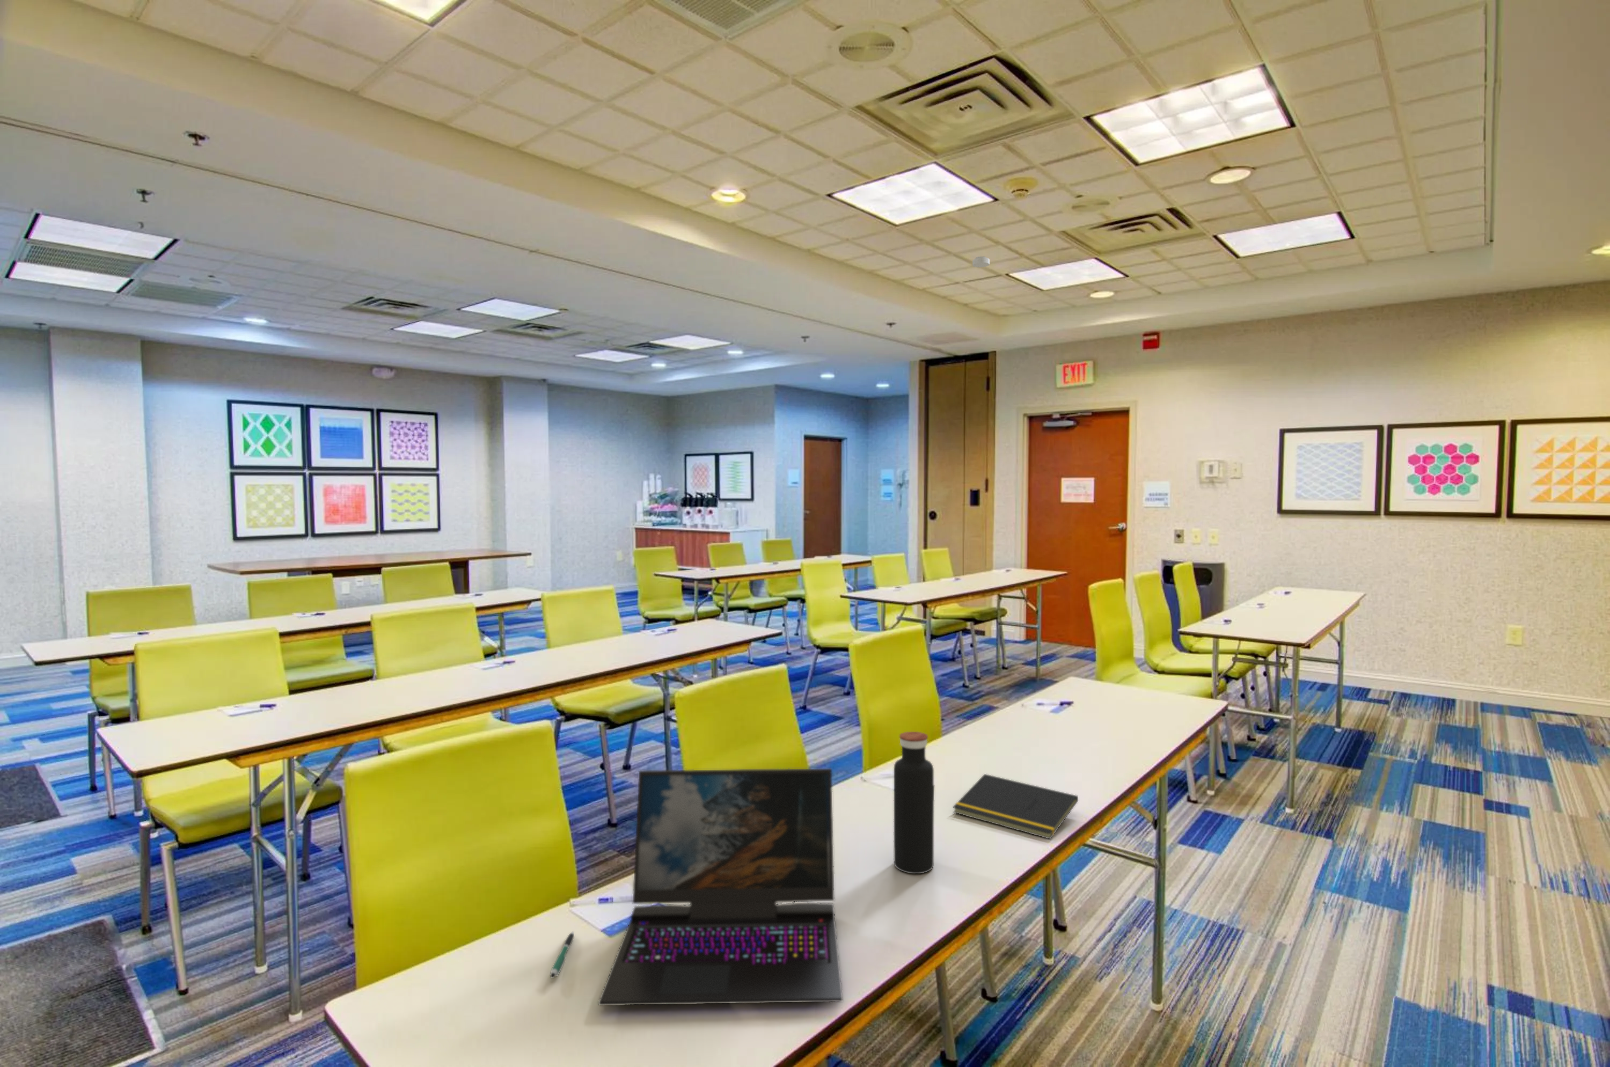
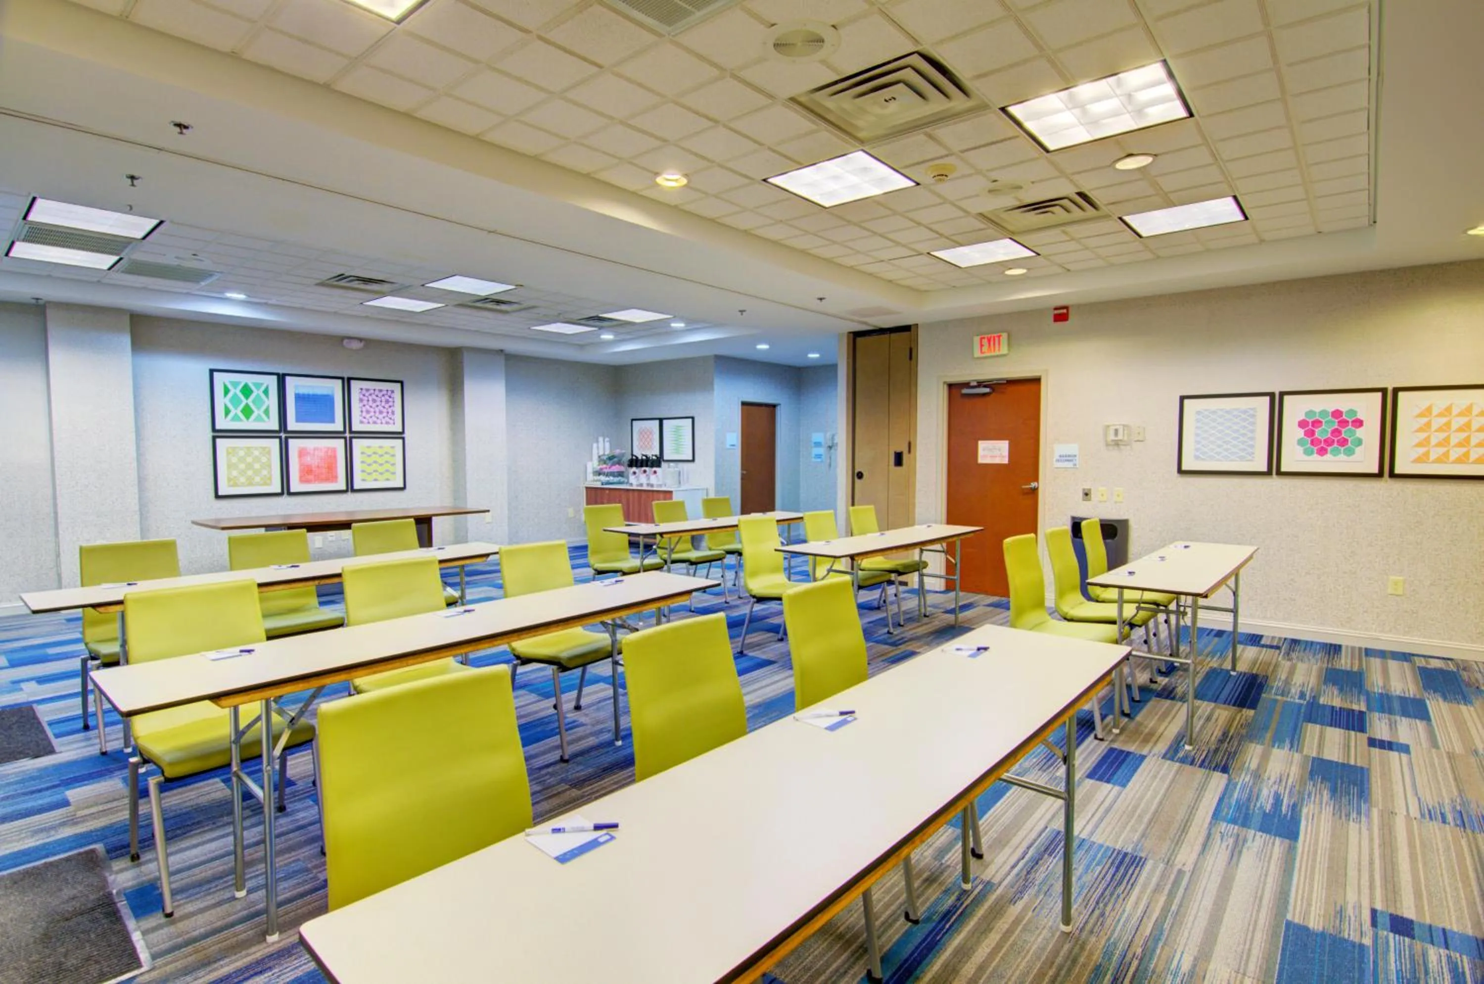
- laptop (729, 875)
- smoke detector (981, 261)
- notepad (1015, 804)
- pen (563, 953)
- water bottle (913, 800)
